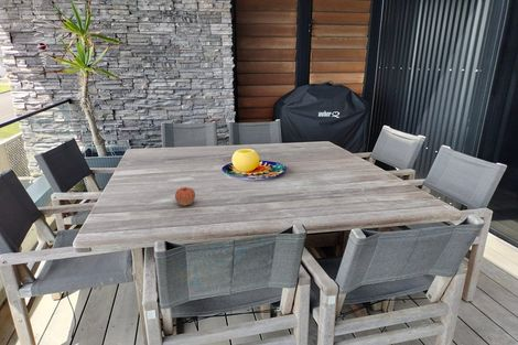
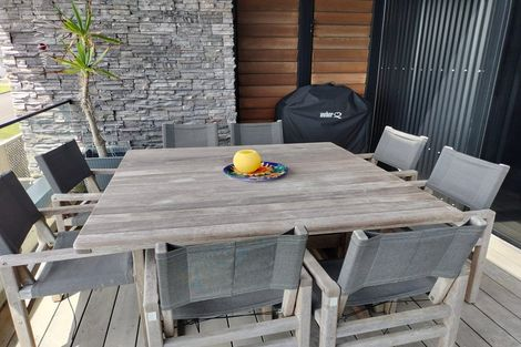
- apple (184, 195)
